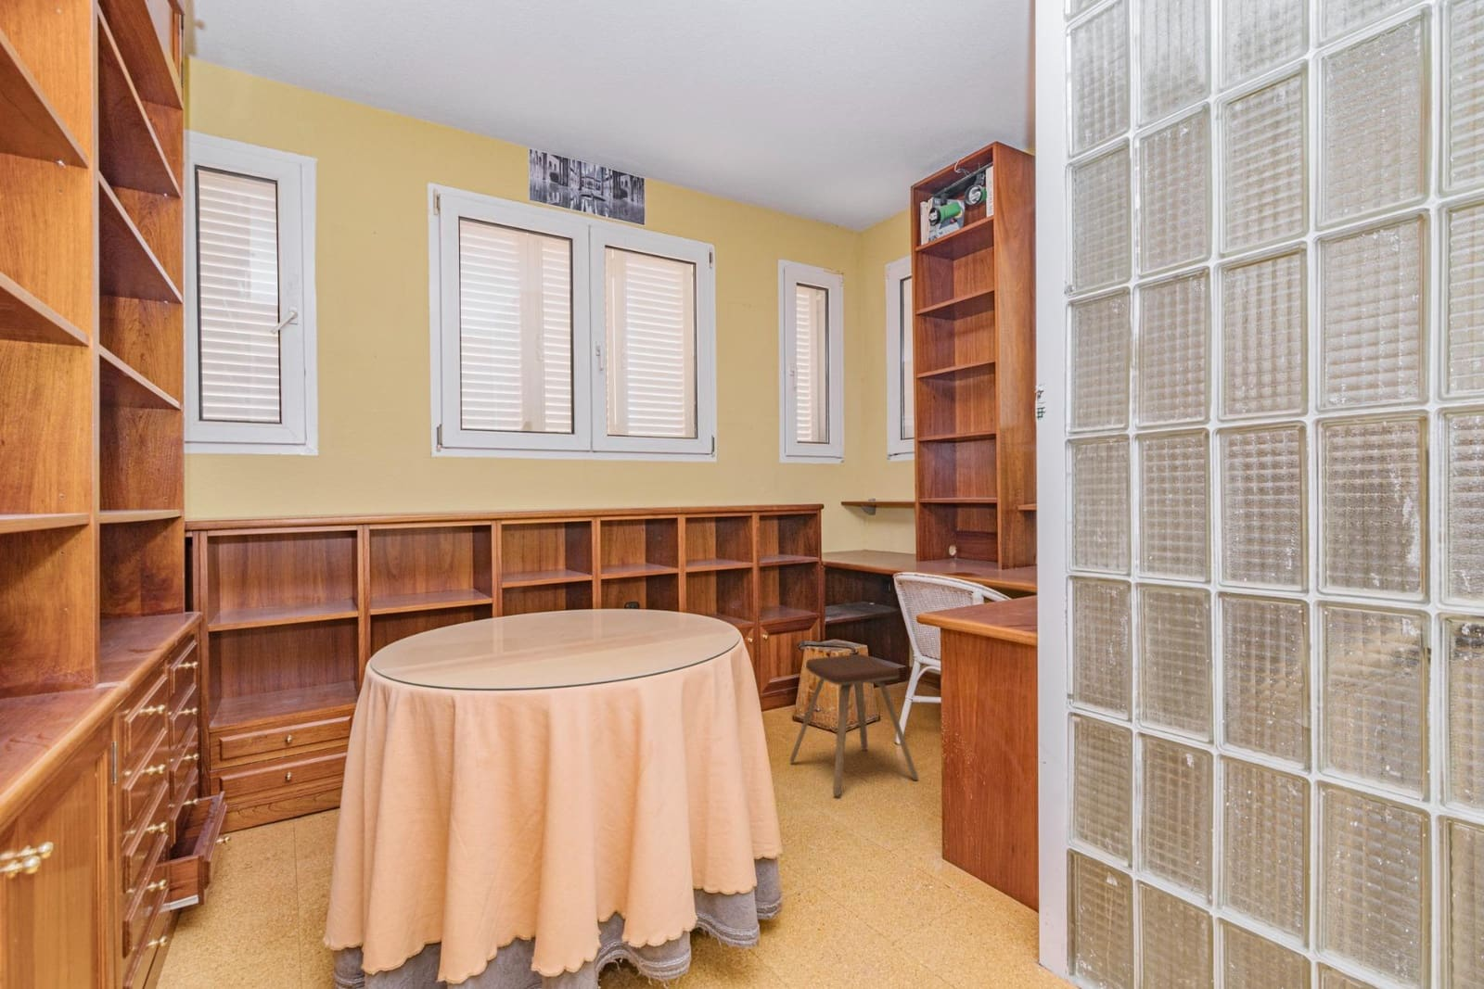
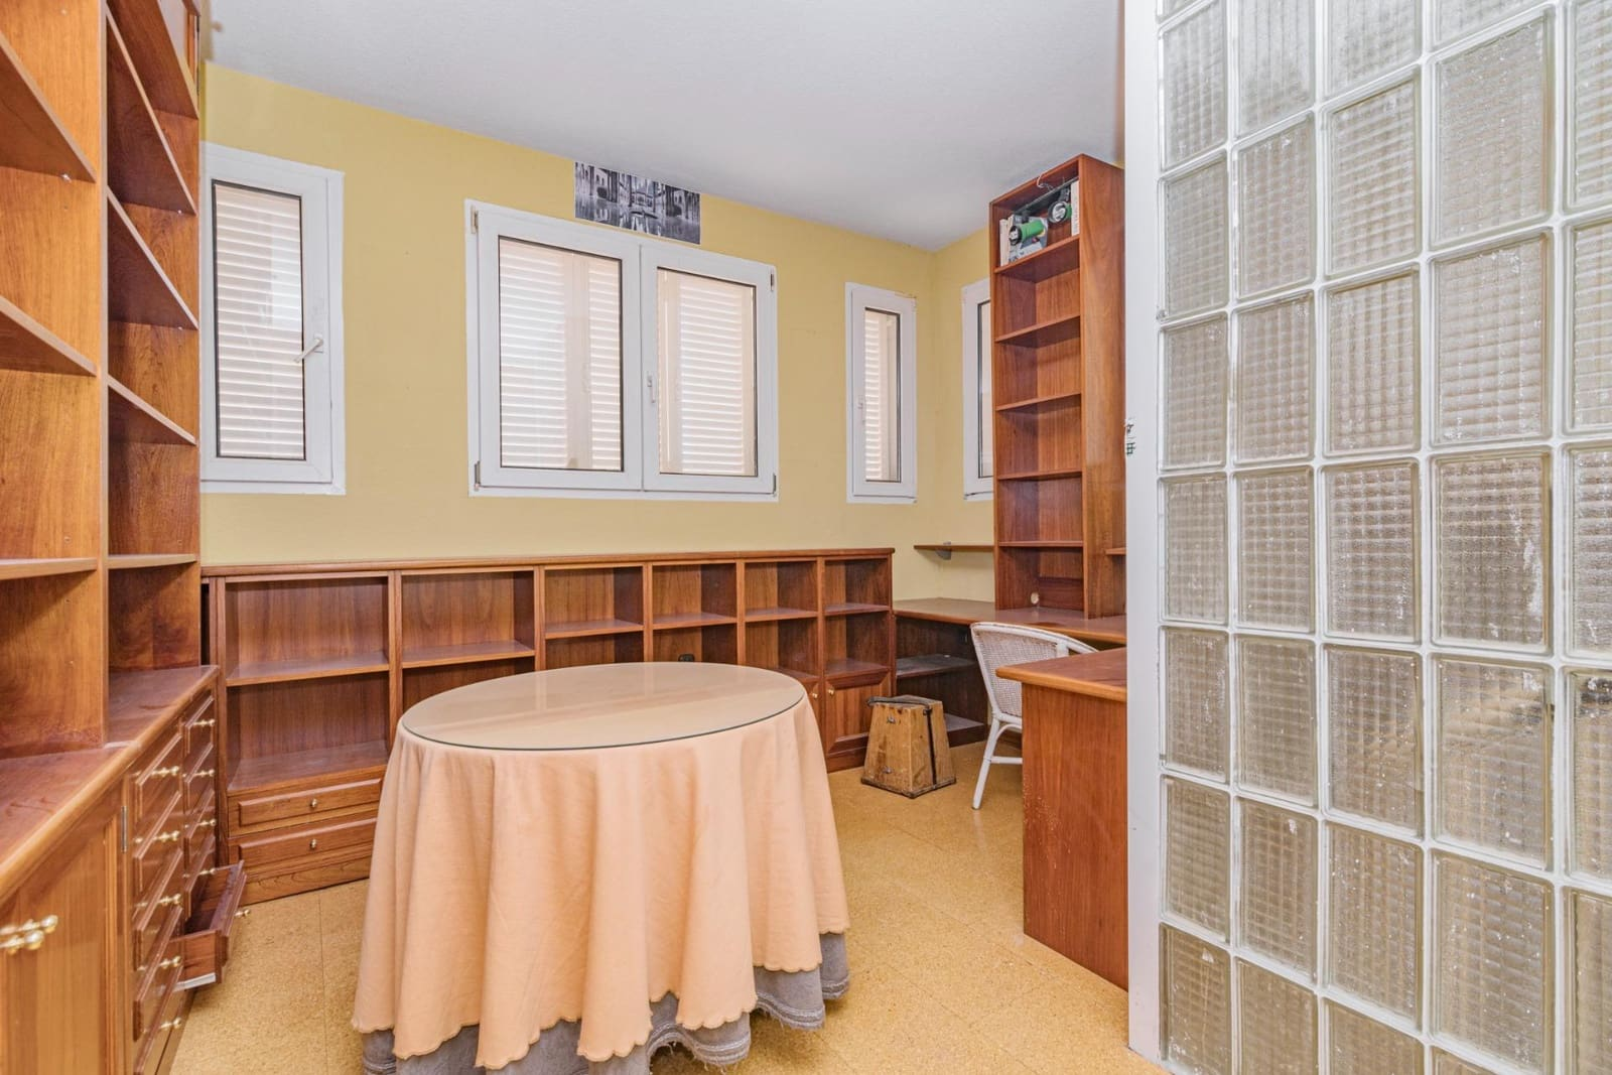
- music stool (847, 717)
